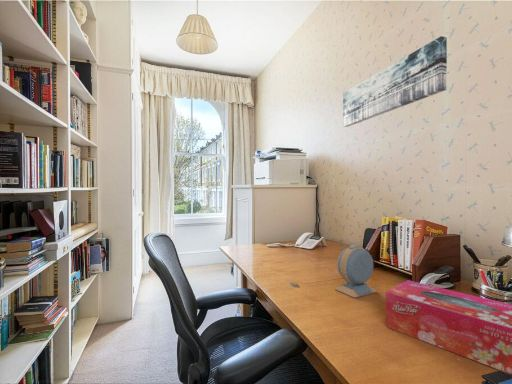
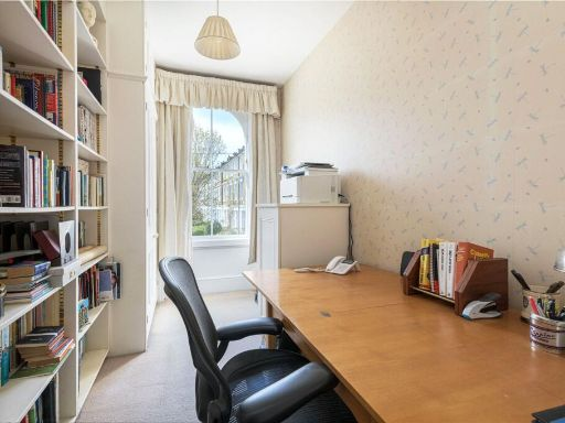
- tissue box (455, 319)
- alarm clock (355, 267)
- wall art (383, 91)
